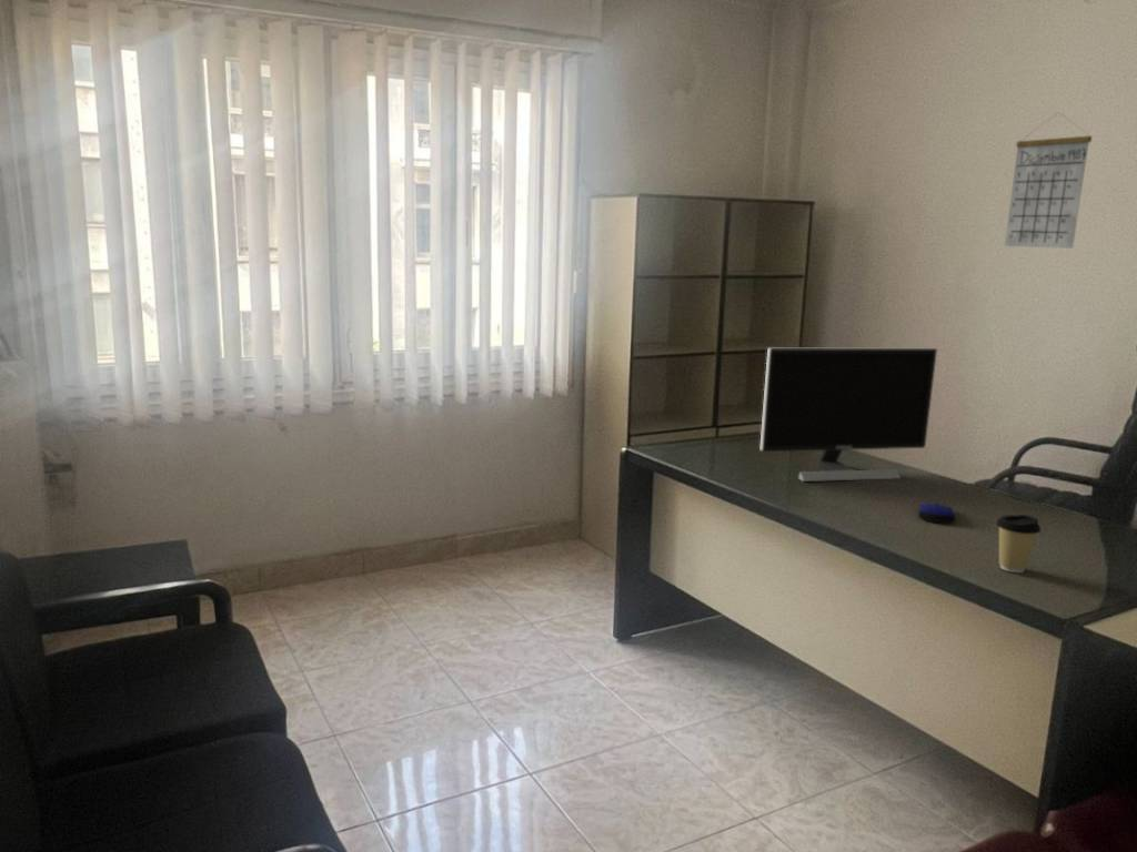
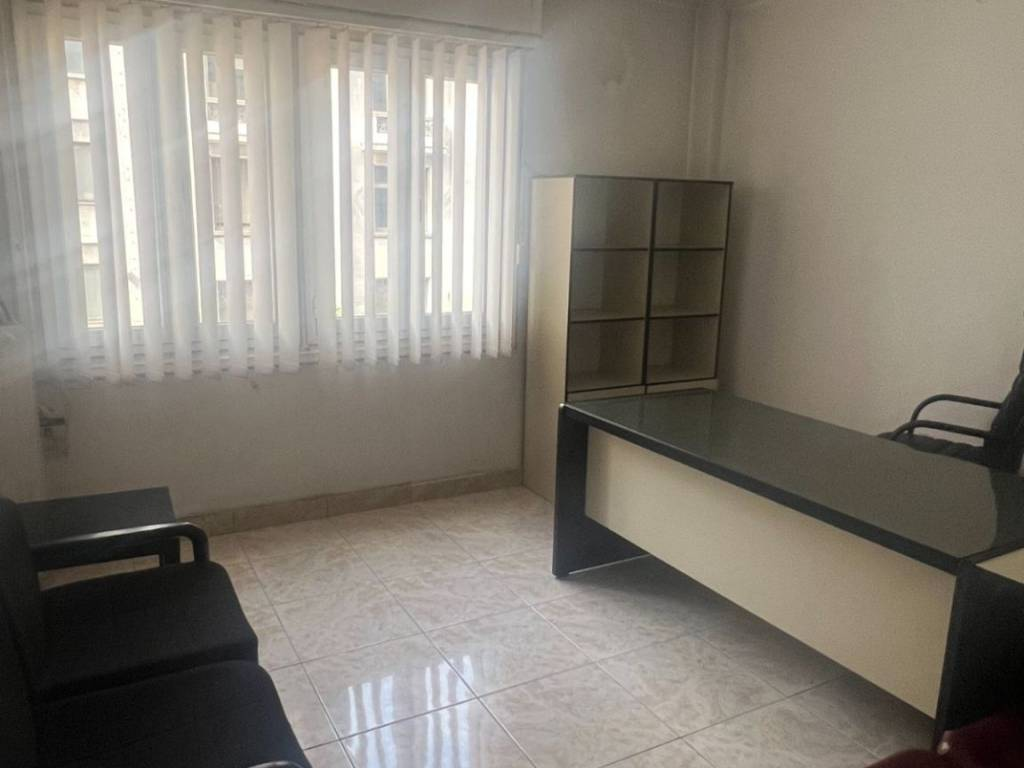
- calendar (1047, 180)
- coffee cup (1015, 542)
- monitor (844, 410)
- computer mouse (936, 509)
